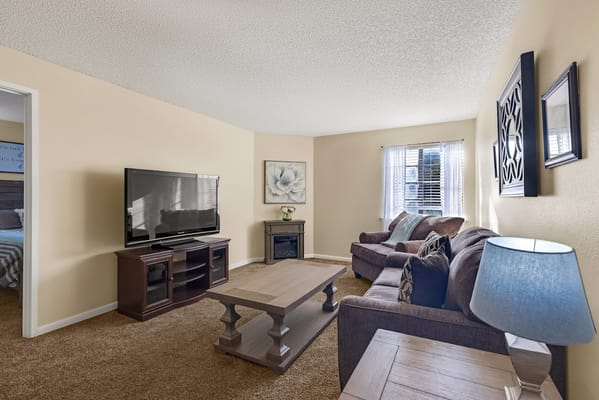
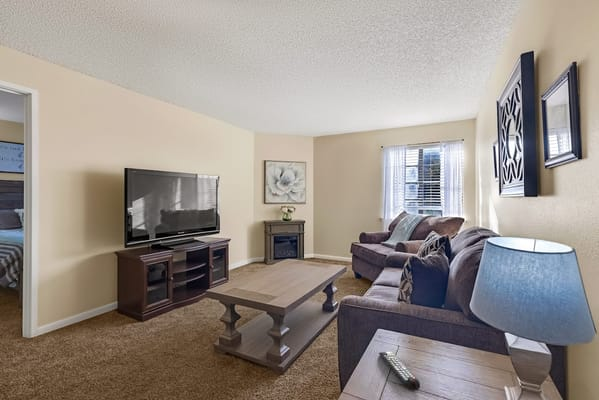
+ remote control (397, 367)
